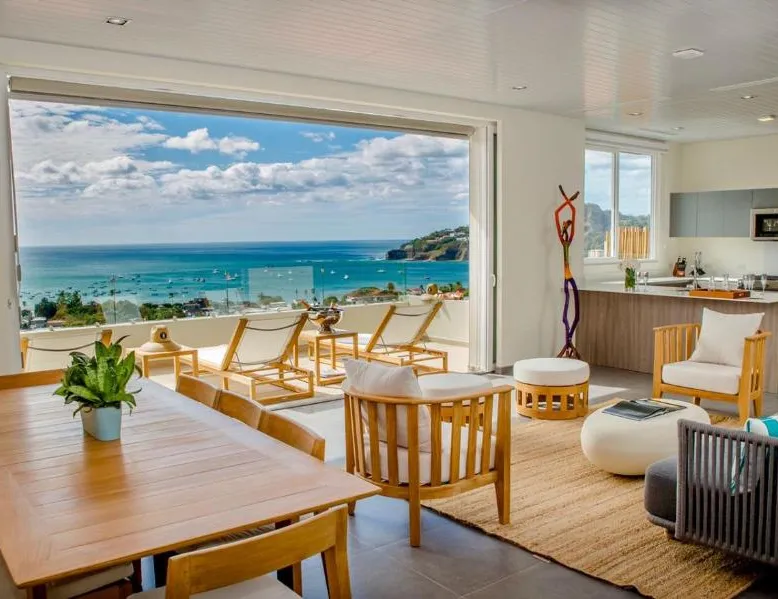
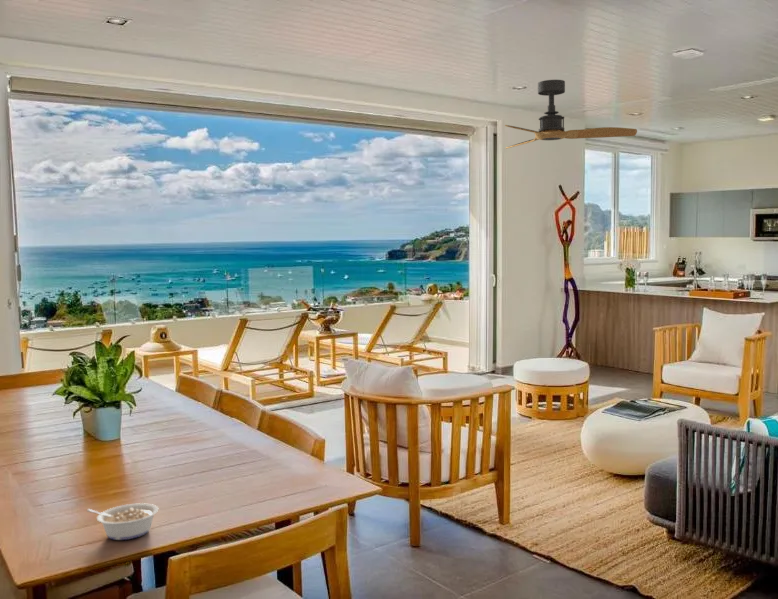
+ ceiling fan (563, 116)
+ legume (125, 521)
